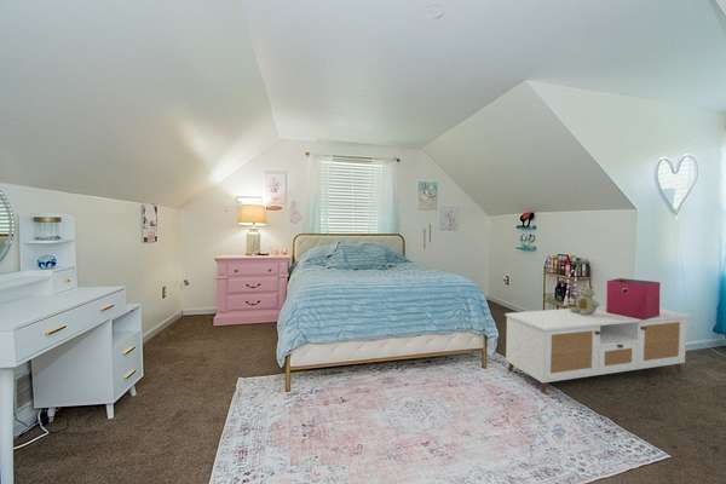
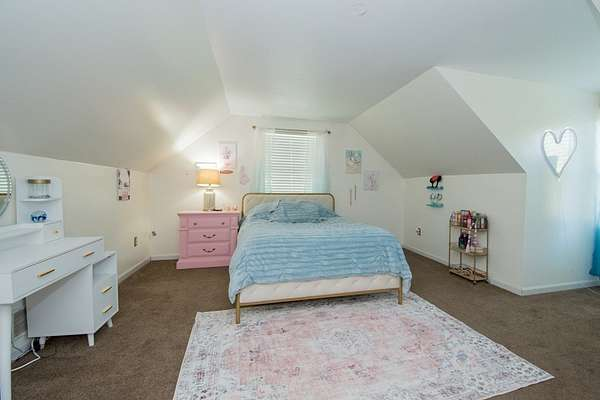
- storage bench (595, 342)
- stuffed bear (583, 299)
- storage bin (632, 296)
